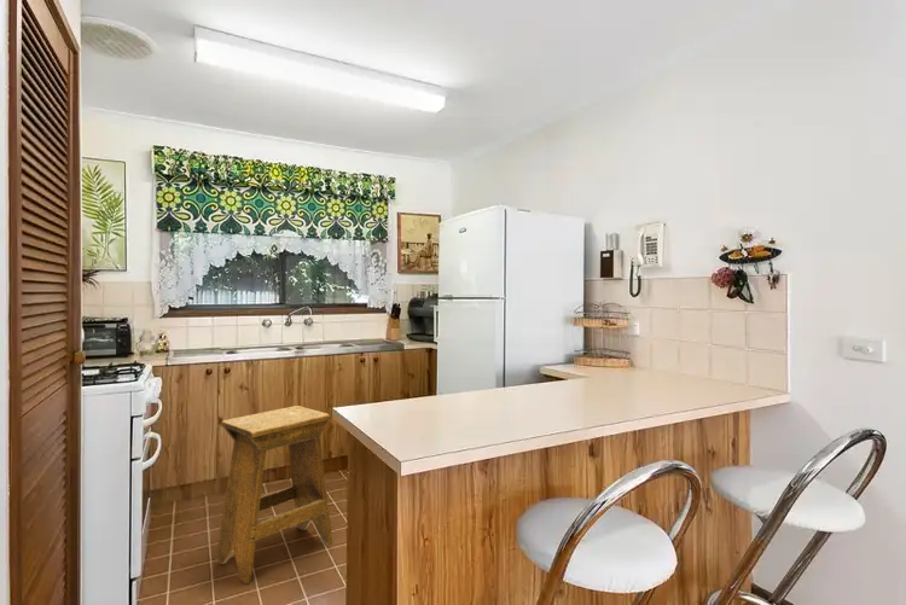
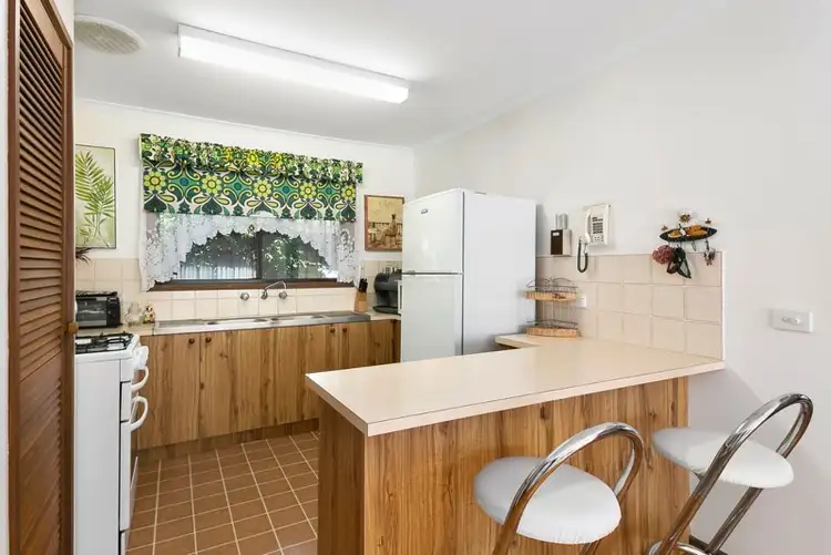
- stool (278, 490)
